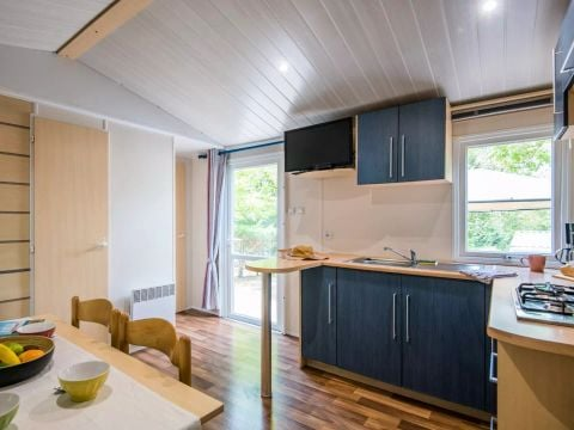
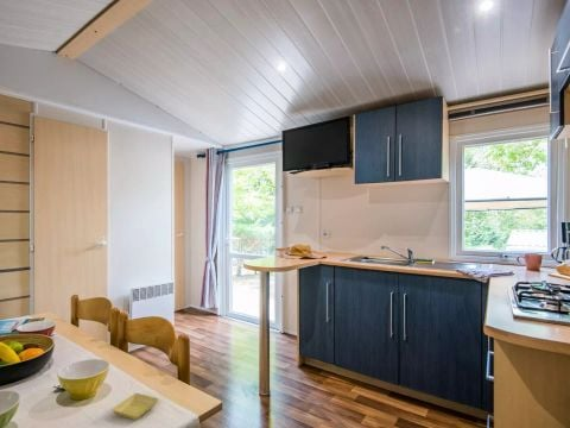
+ saucer (135, 407)
